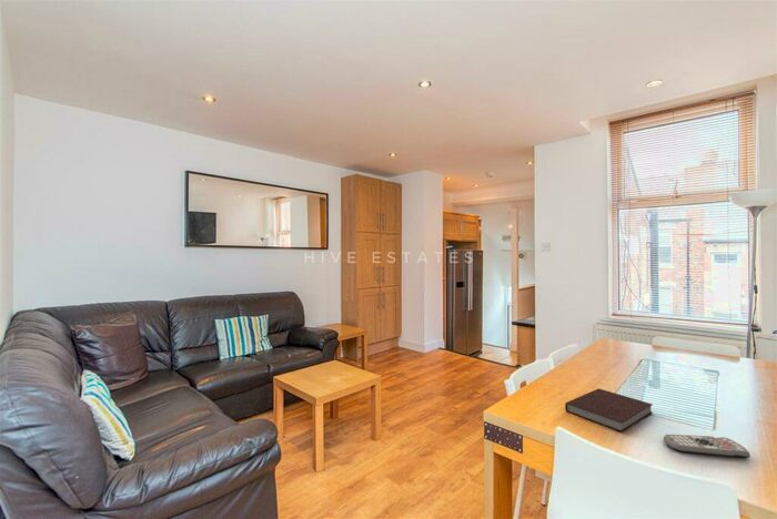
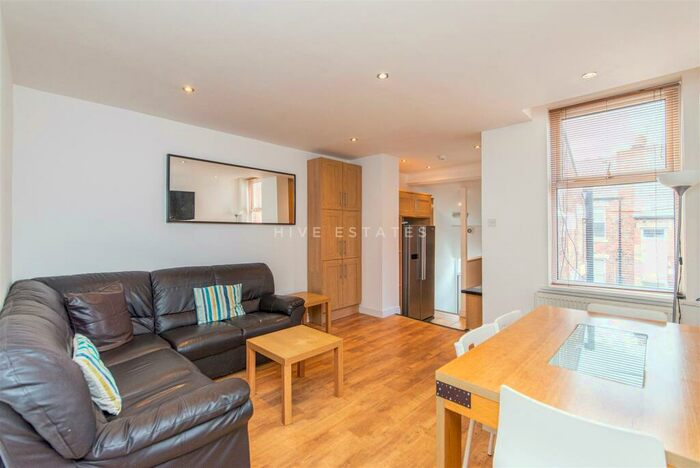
- remote control (703, 445)
- notebook (608, 407)
